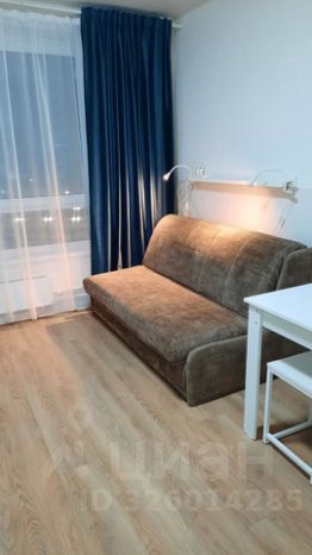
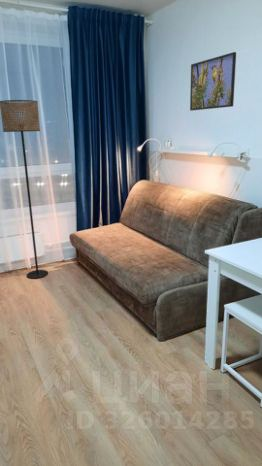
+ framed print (210, 84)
+ floor lamp (28, 194)
